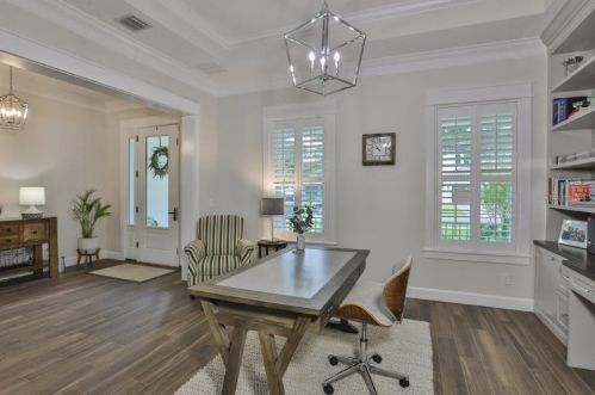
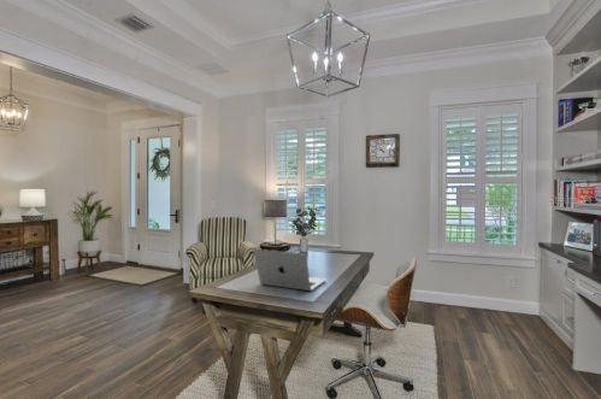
+ laptop (290, 265)
